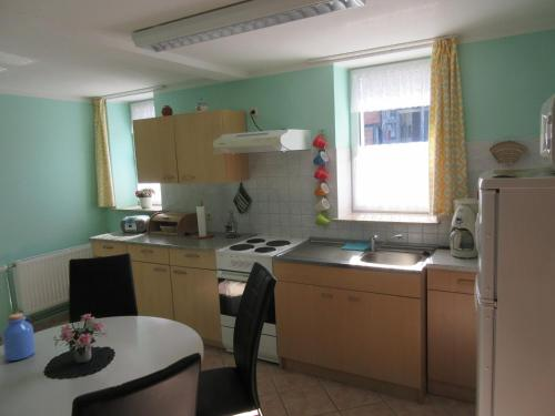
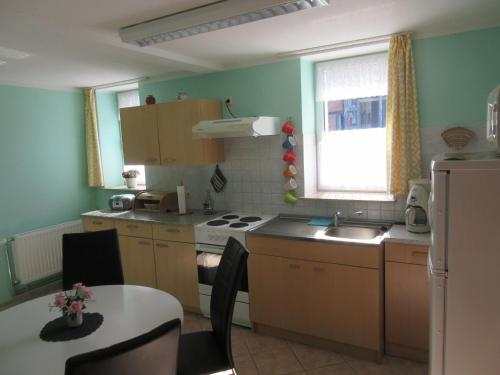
- jar (18, 335)
